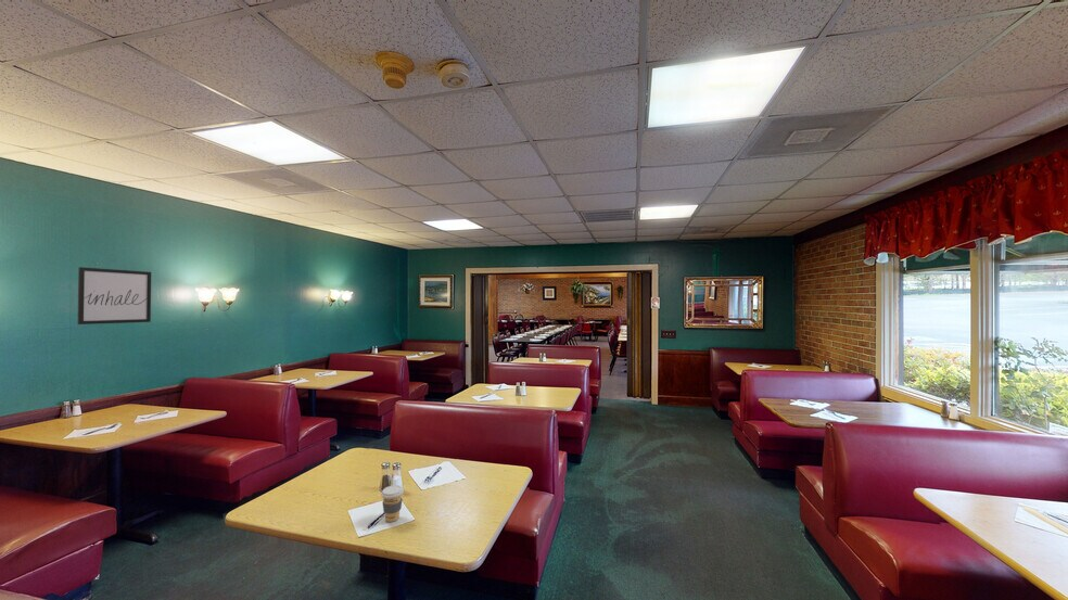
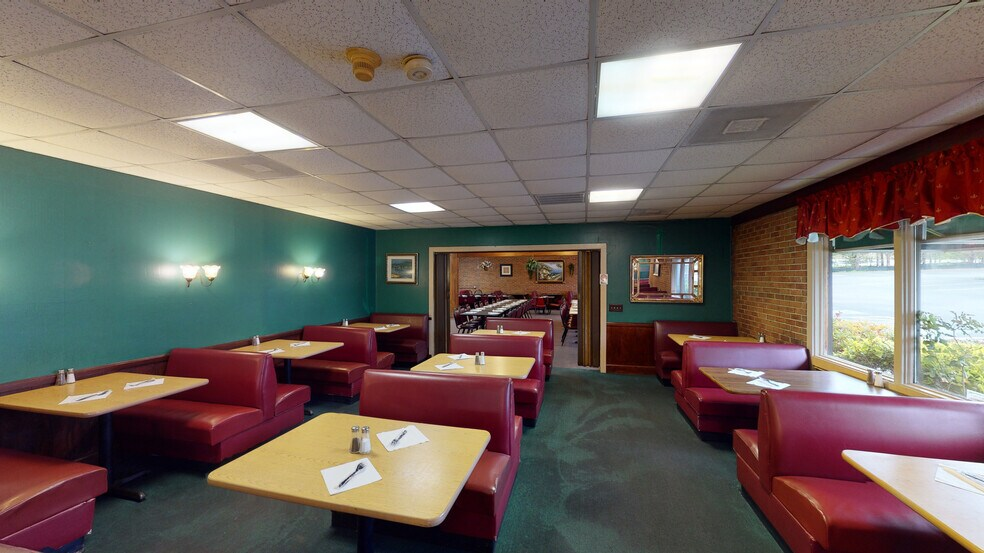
- wall art (116, 296)
- coffee cup (392, 503)
